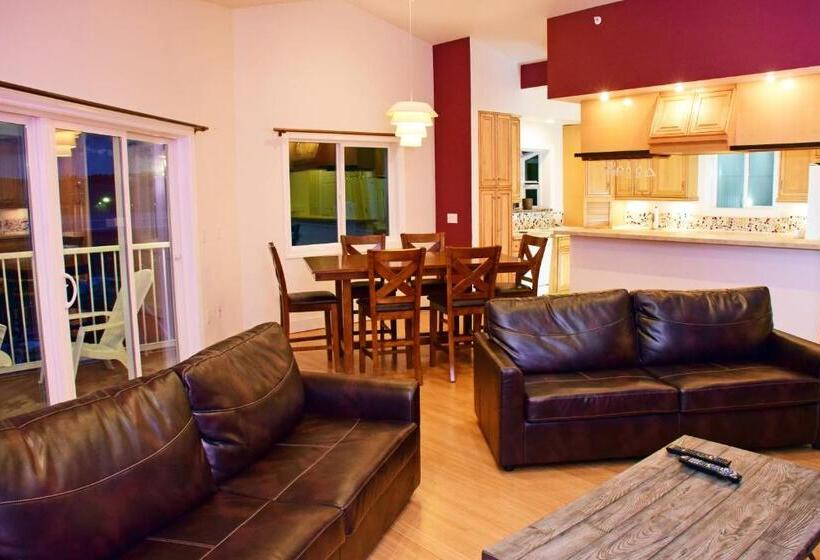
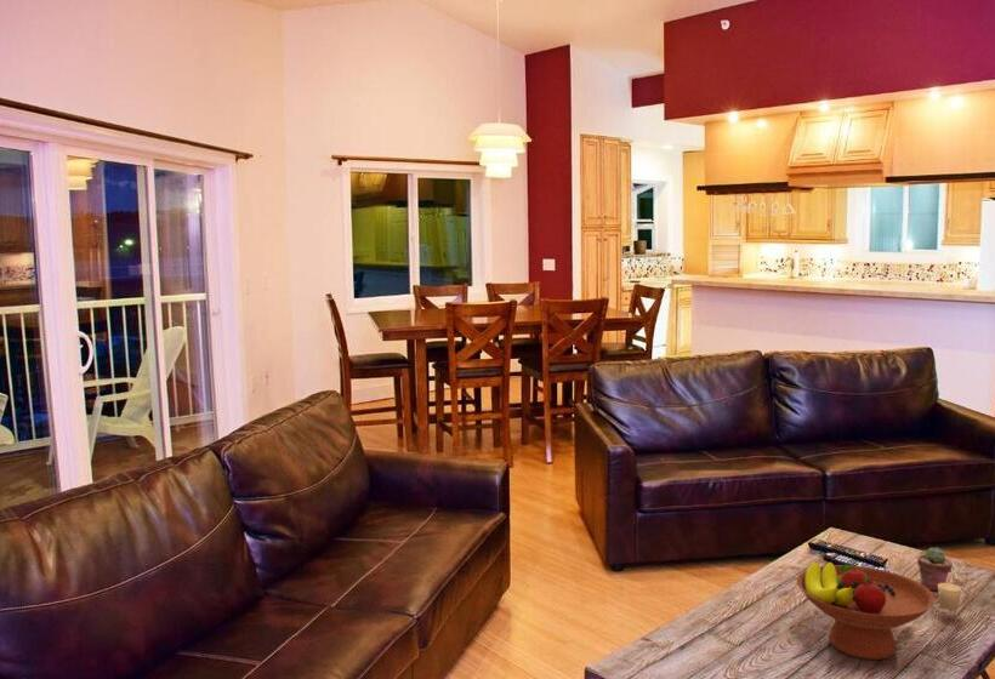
+ potted succulent (934, 567)
+ candle (949, 604)
+ fruit bowl (863, 605)
